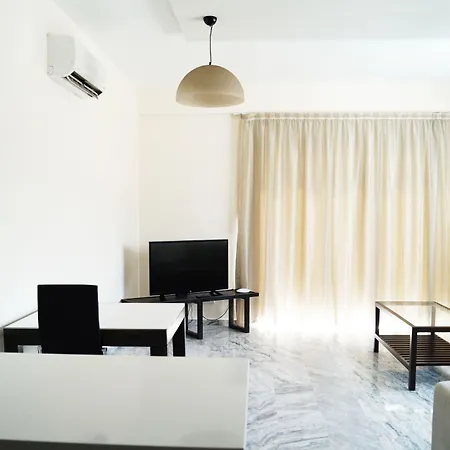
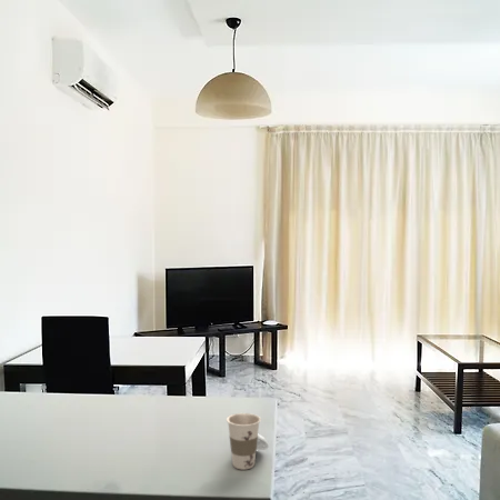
+ cup (247, 437)
